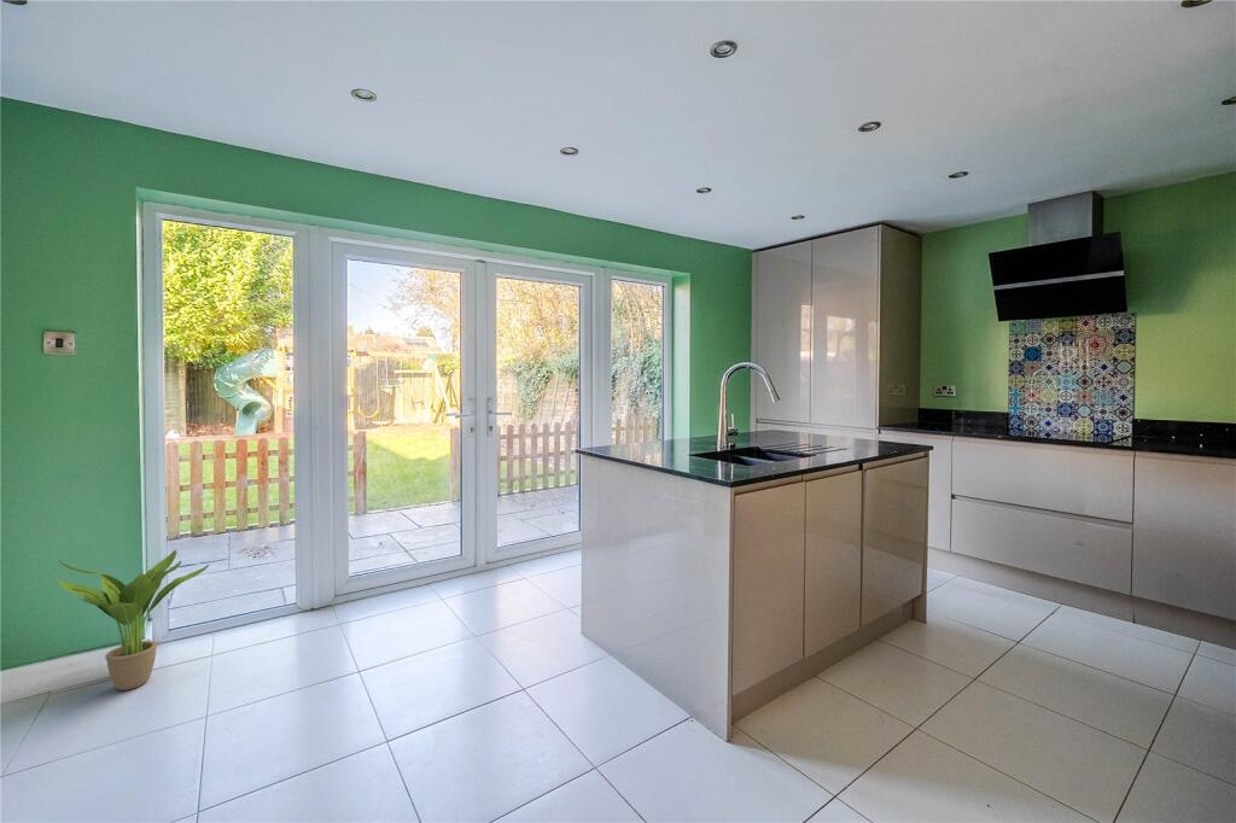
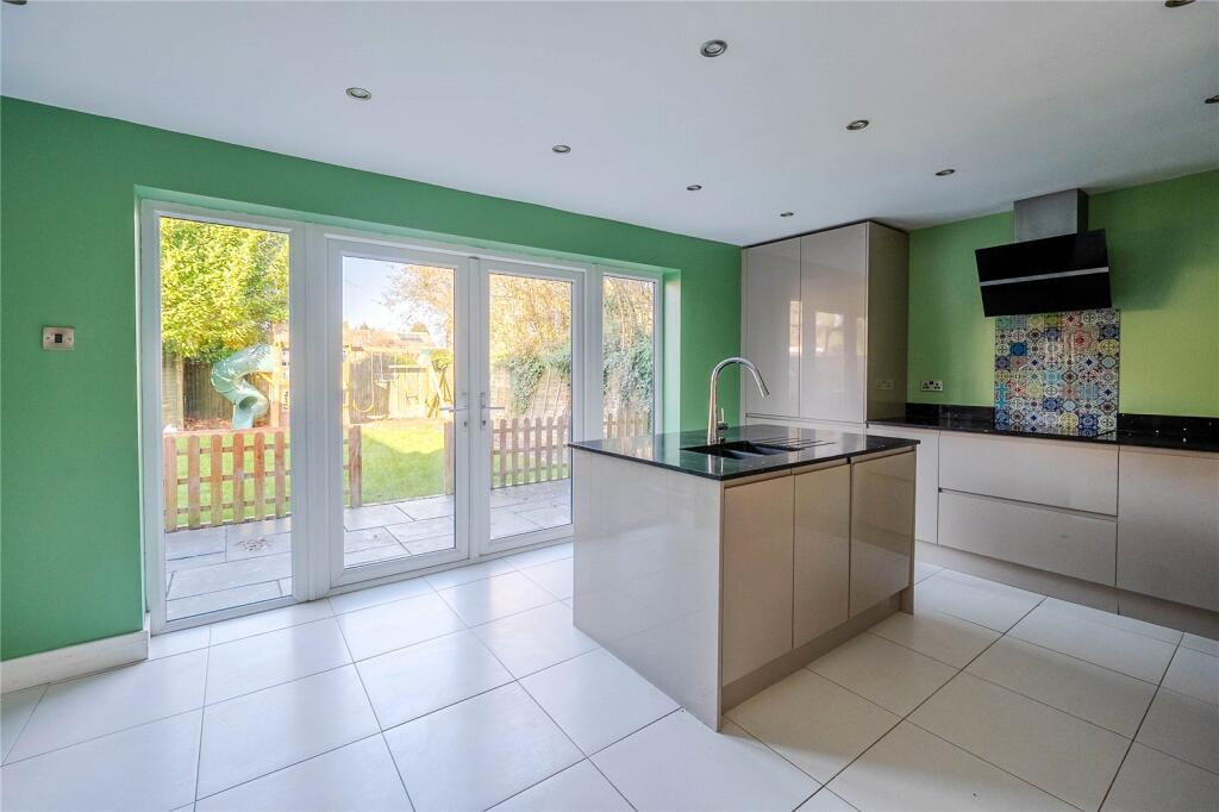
- potted plant (134, 617)
